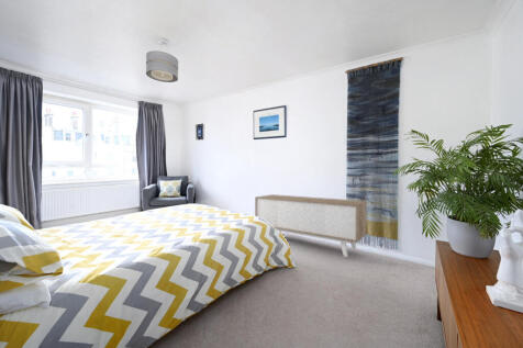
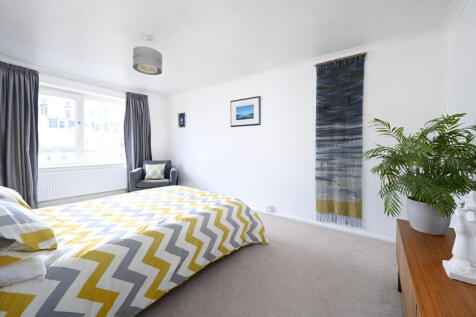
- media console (307, 221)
